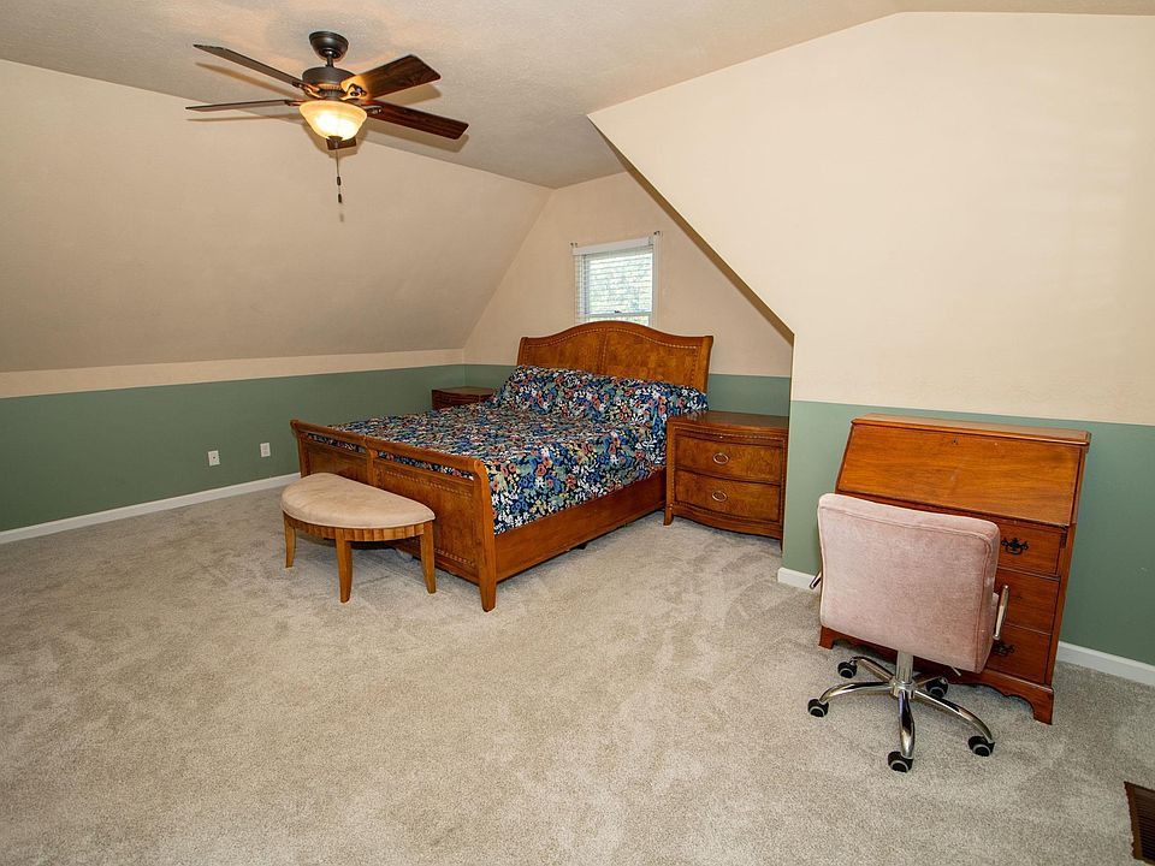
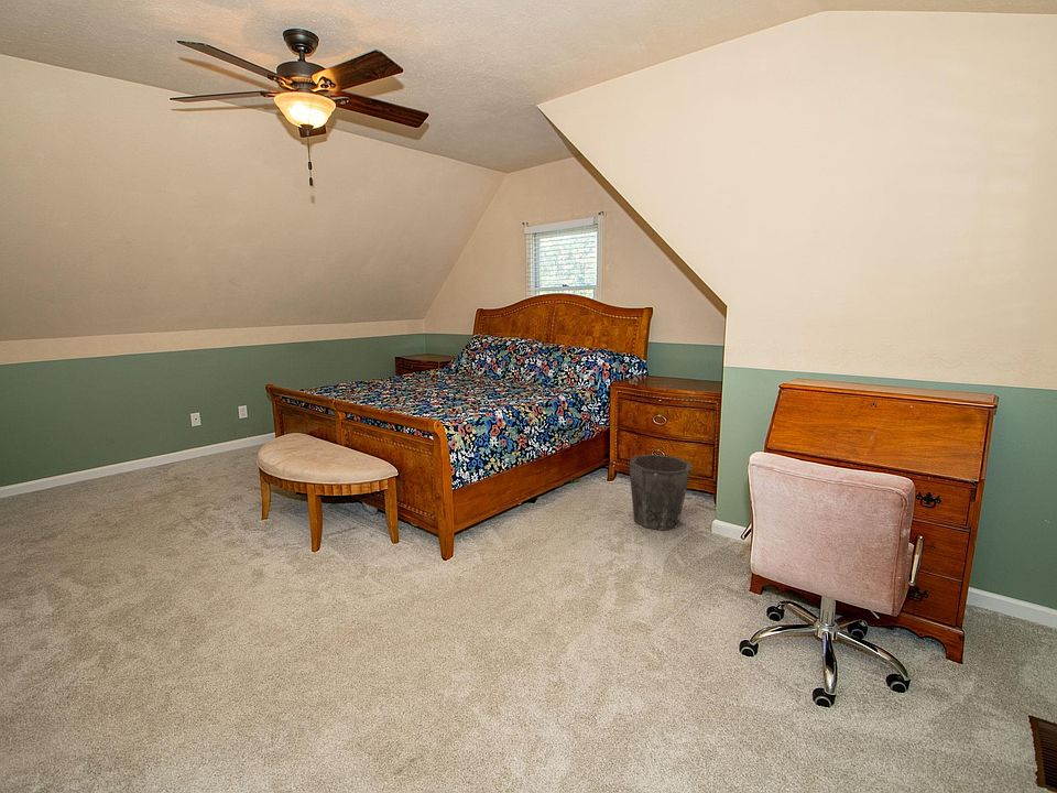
+ waste bin (658, 491)
